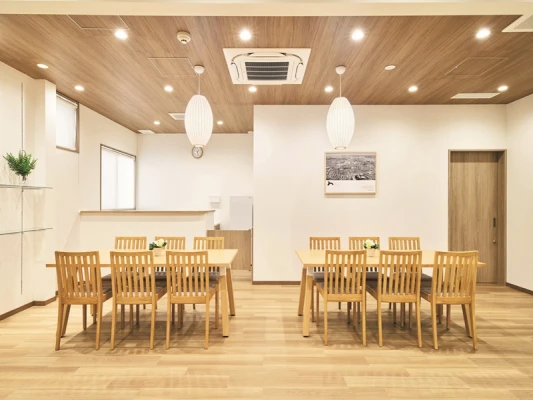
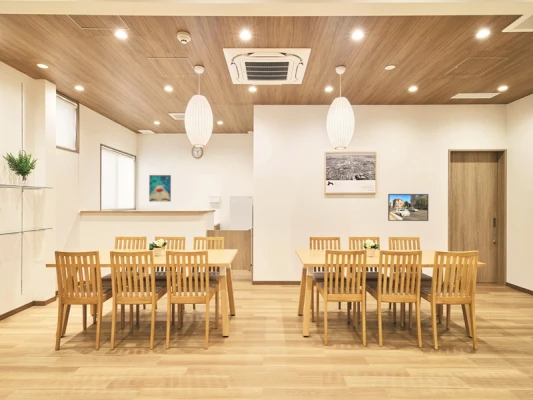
+ wall art (160, 188)
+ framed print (408, 207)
